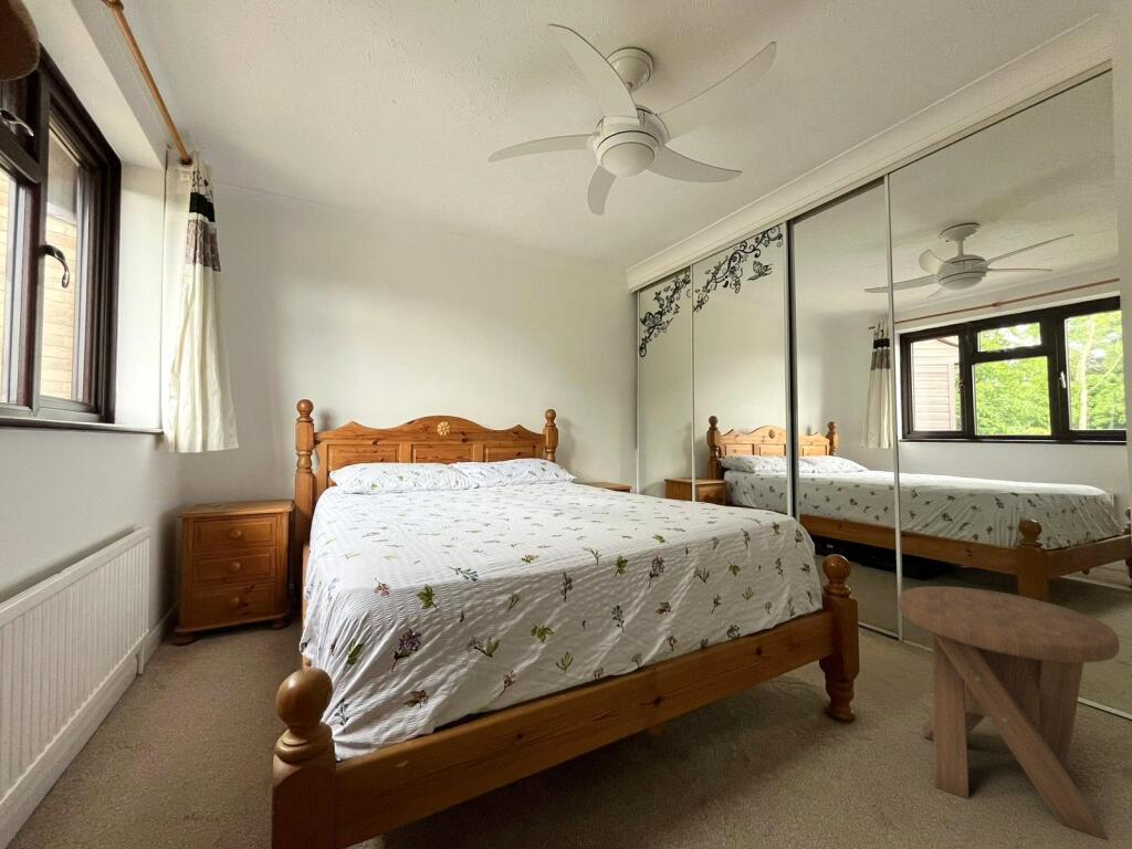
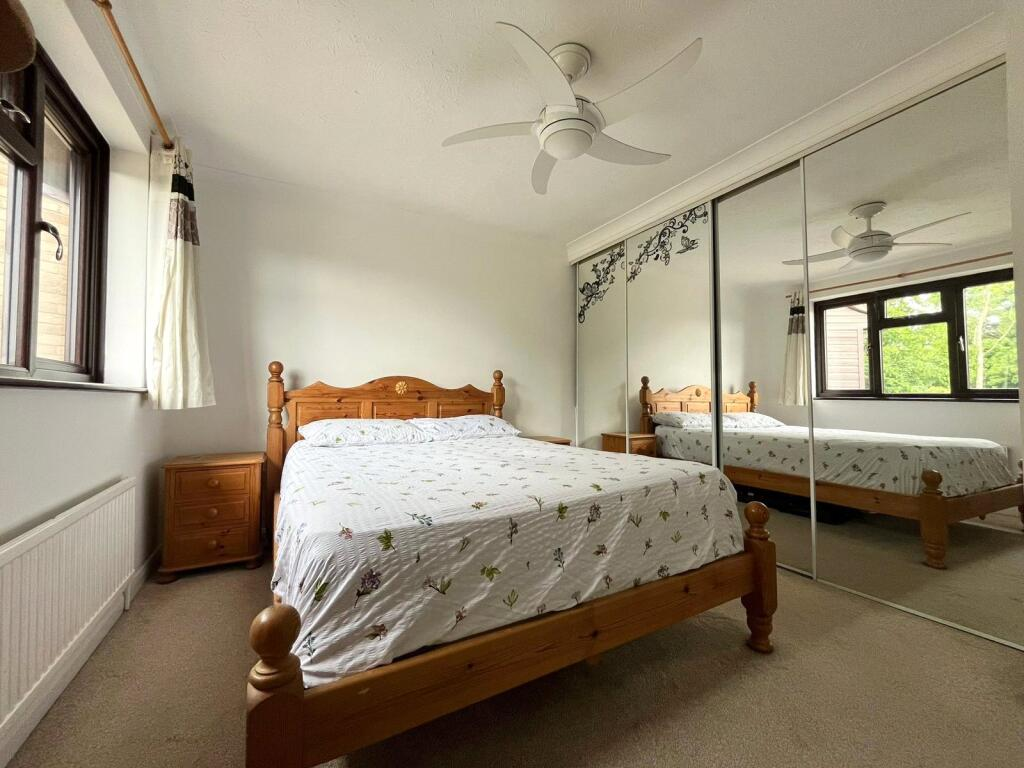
- music stool (997, 691)
